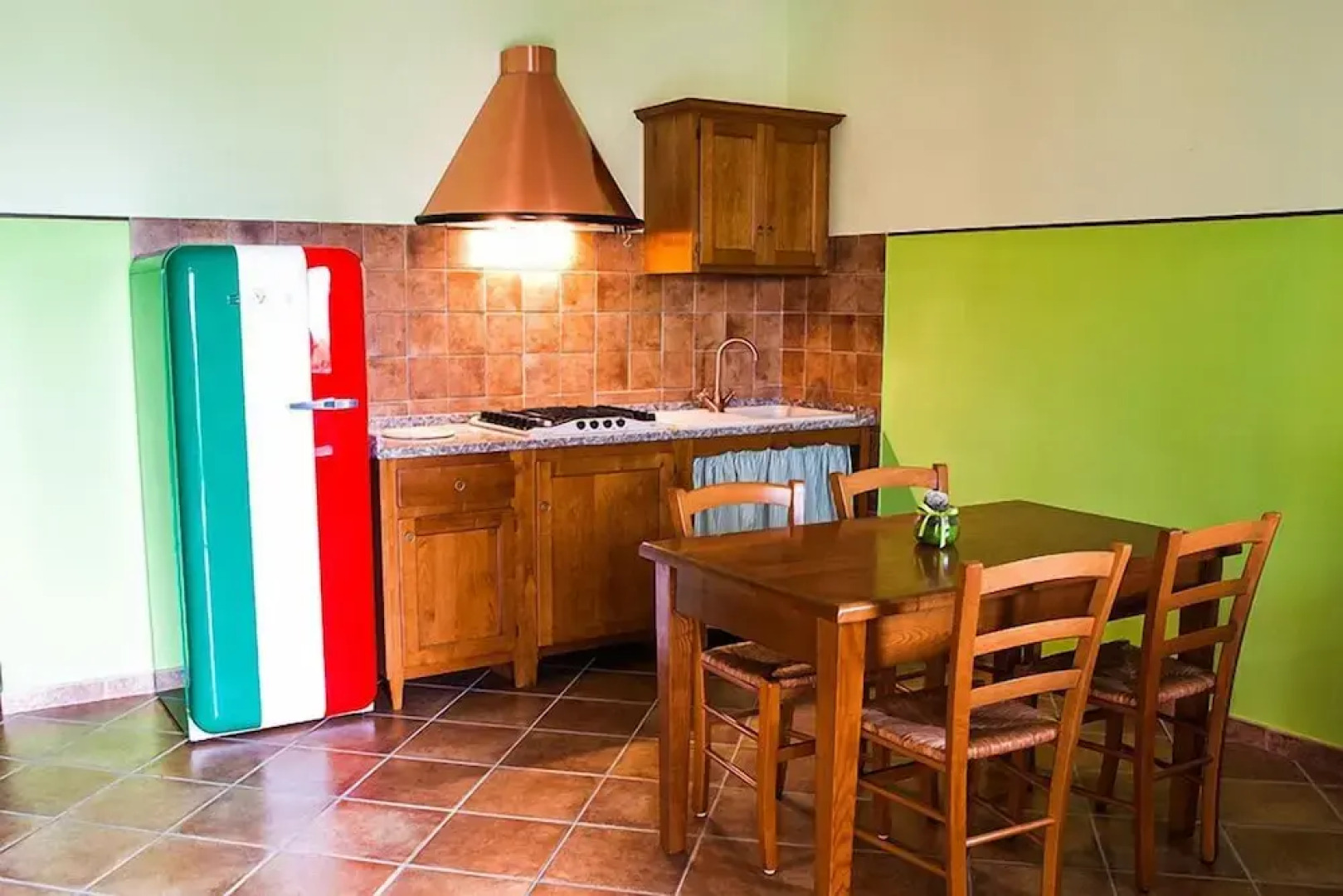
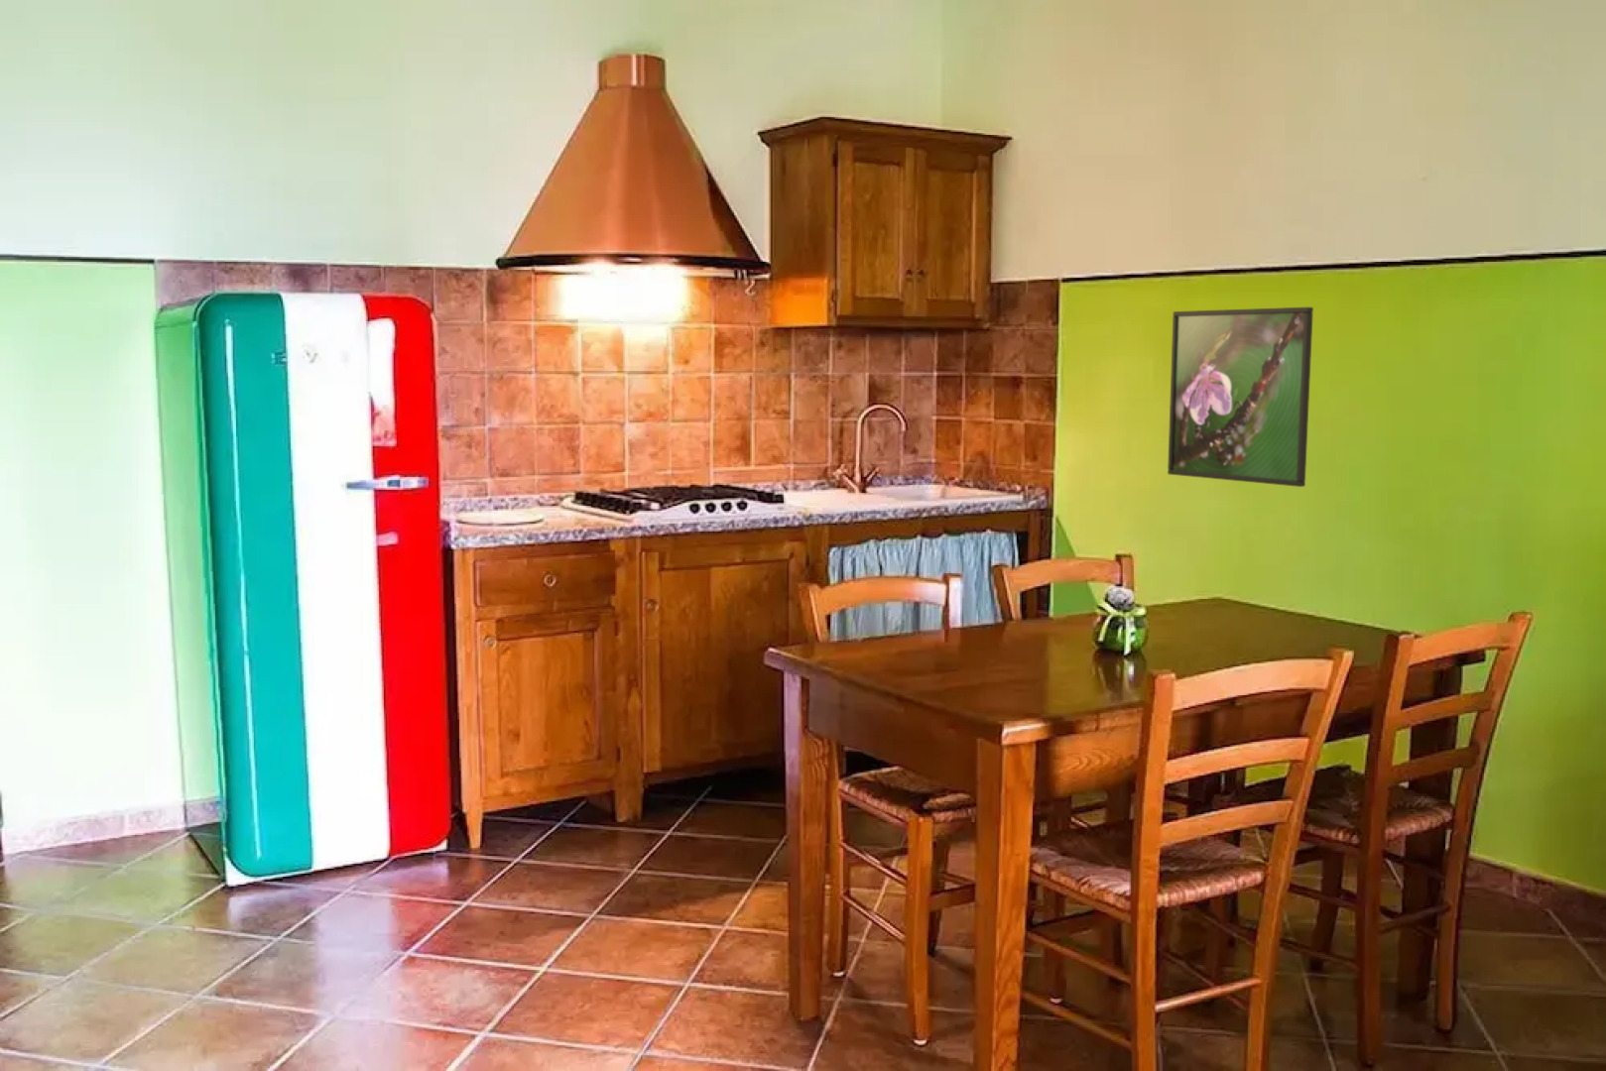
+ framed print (1236, 394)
